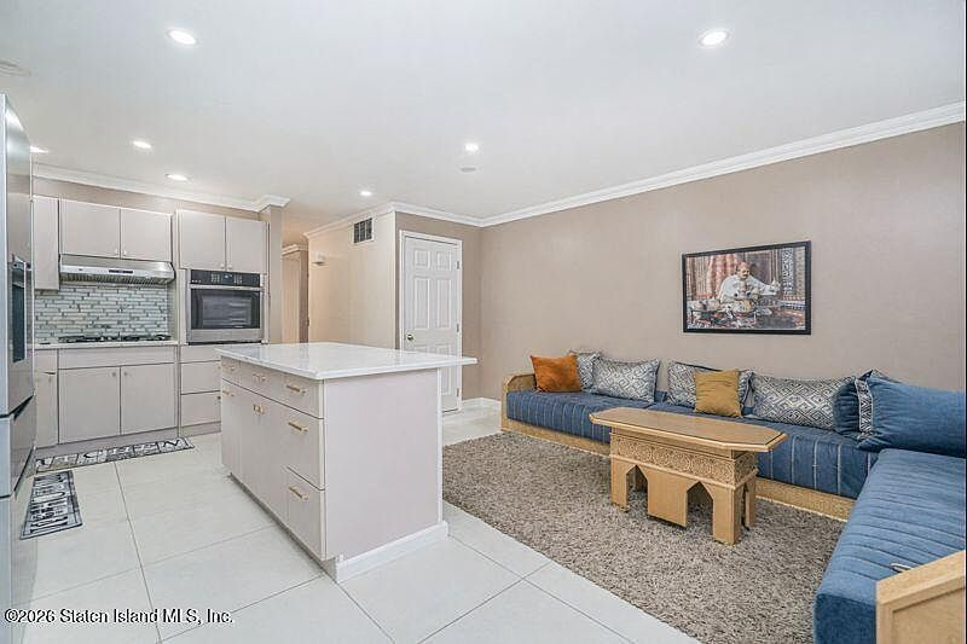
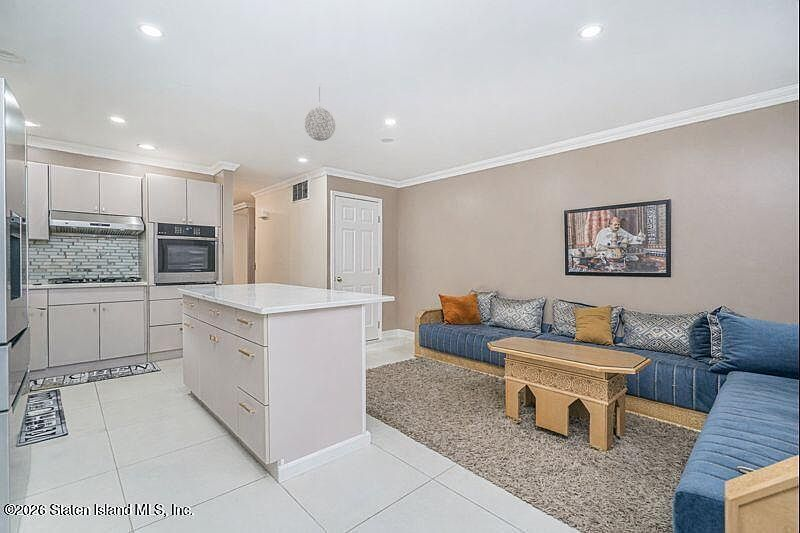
+ pendant light (319, 112)
